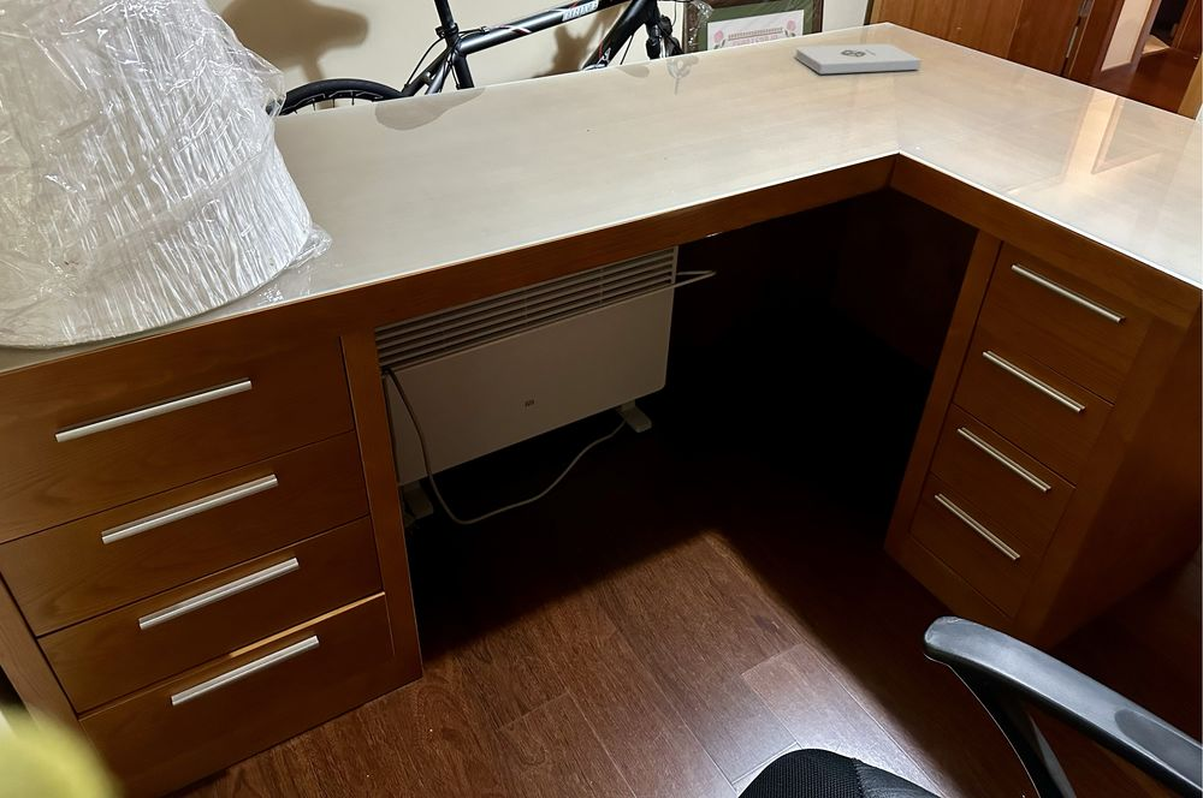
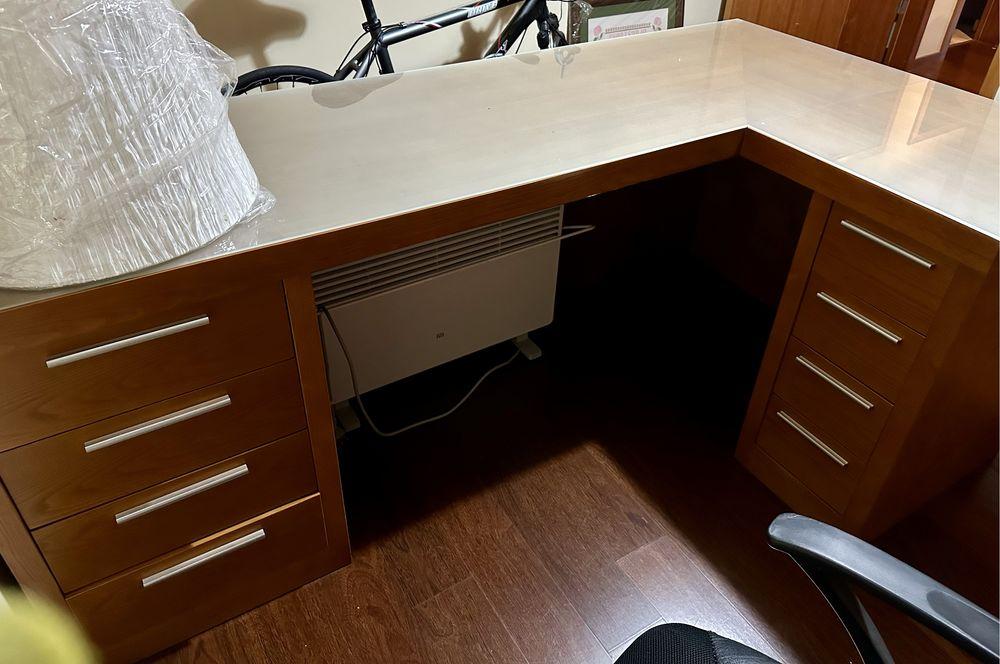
- notepad (855, 58)
